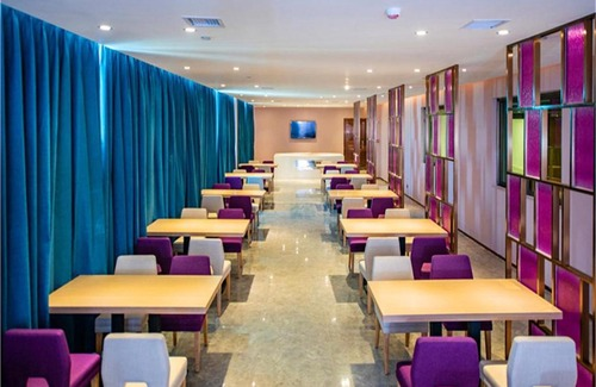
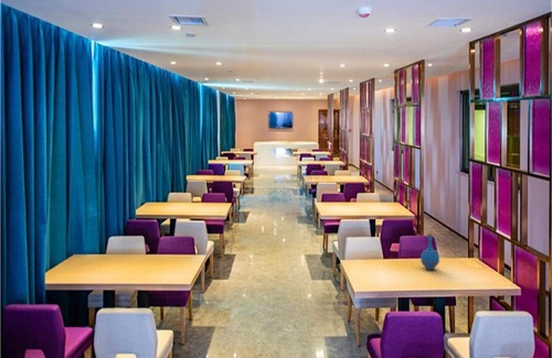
+ bottle (429, 251)
